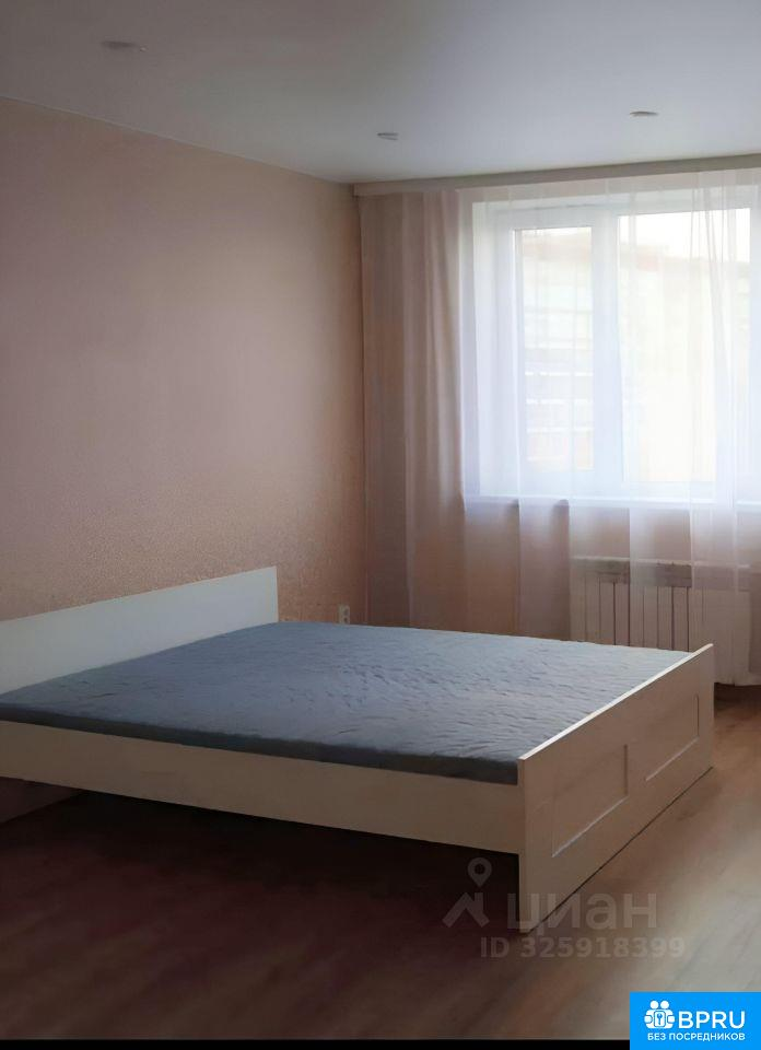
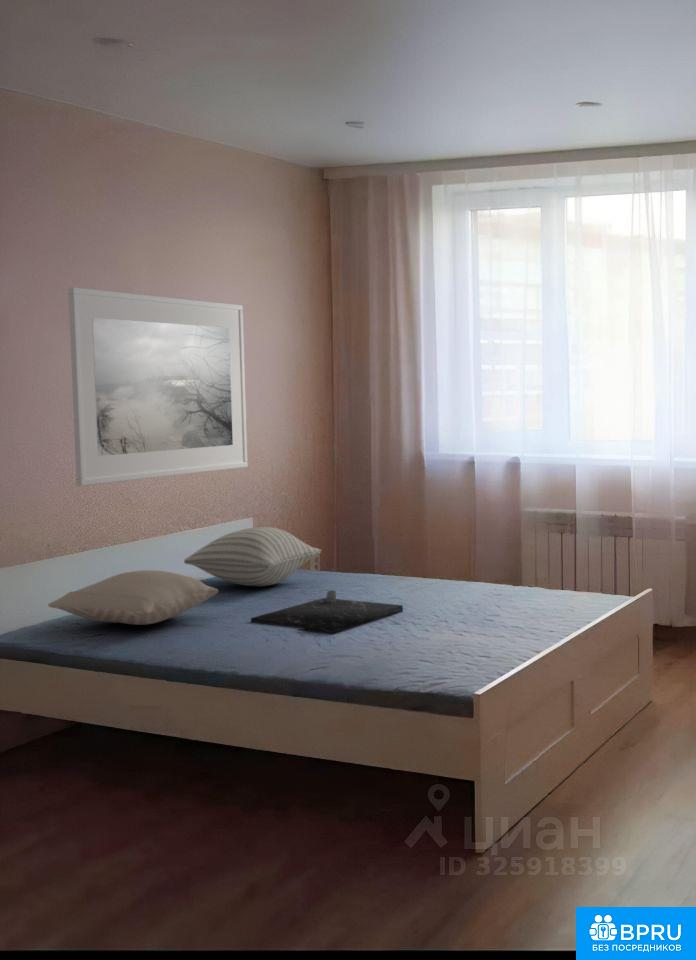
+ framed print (167, 386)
+ tray (328, 610)
+ pillow (253, 556)
+ pillow (134, 598)
